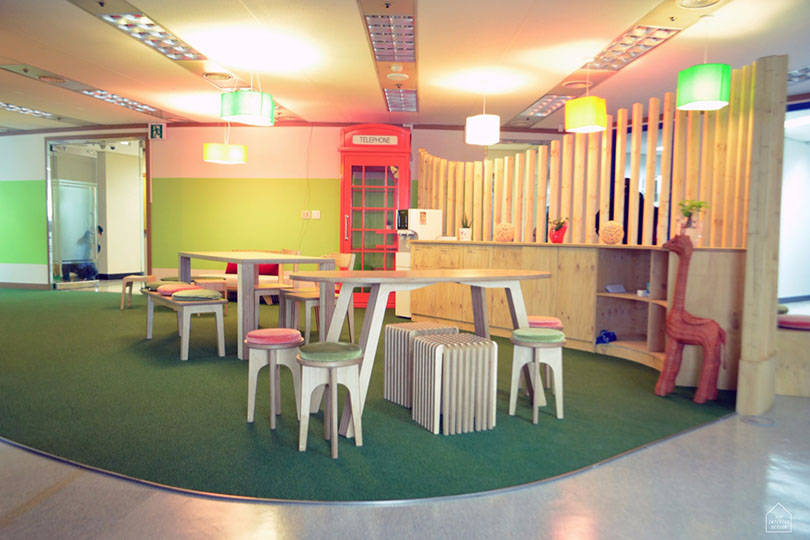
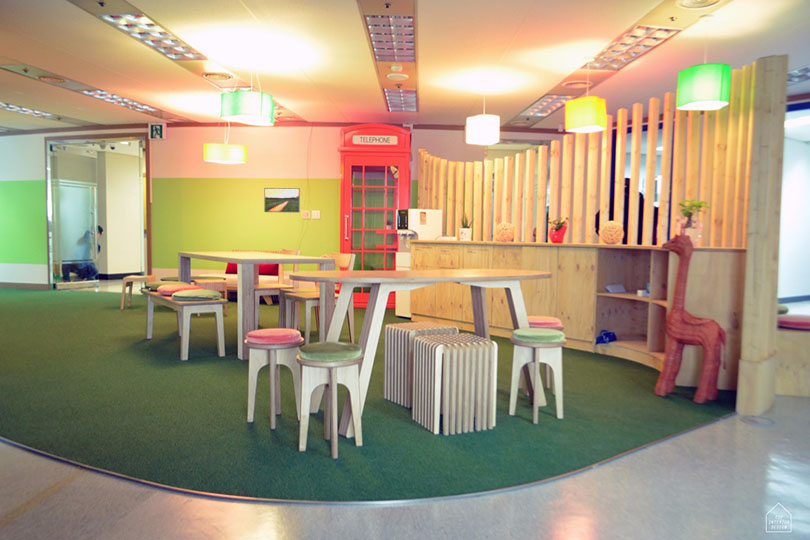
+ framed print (282, 200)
